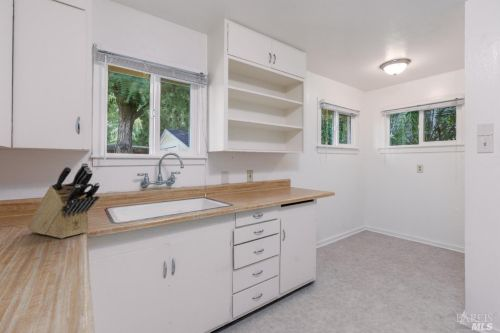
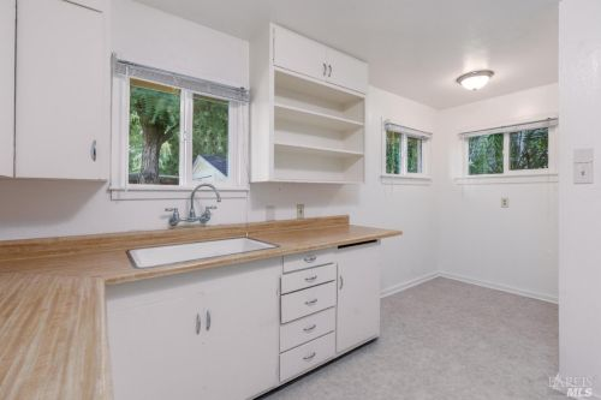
- knife block (63, 198)
